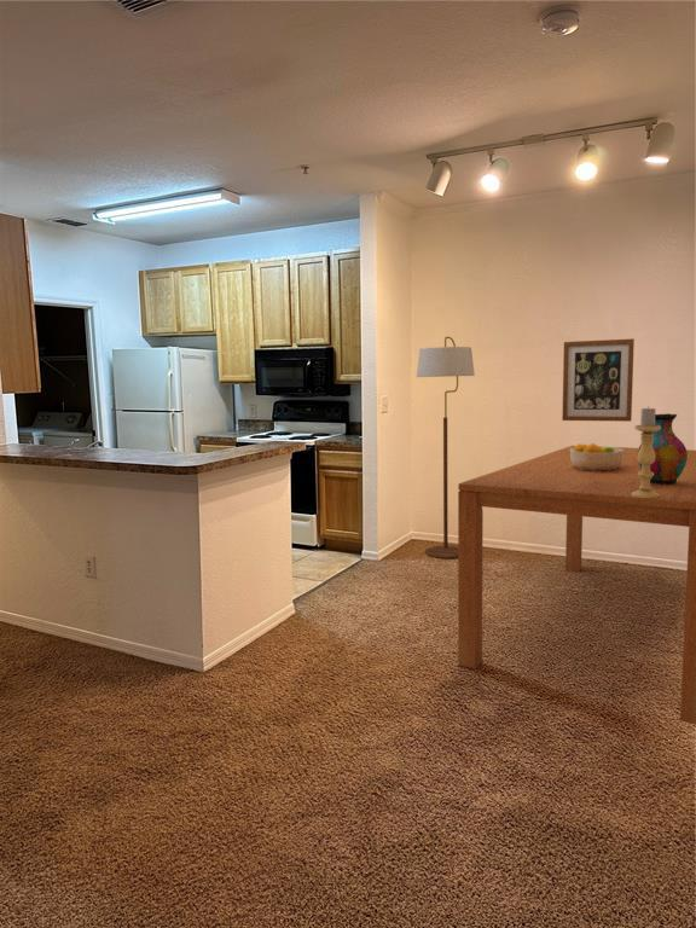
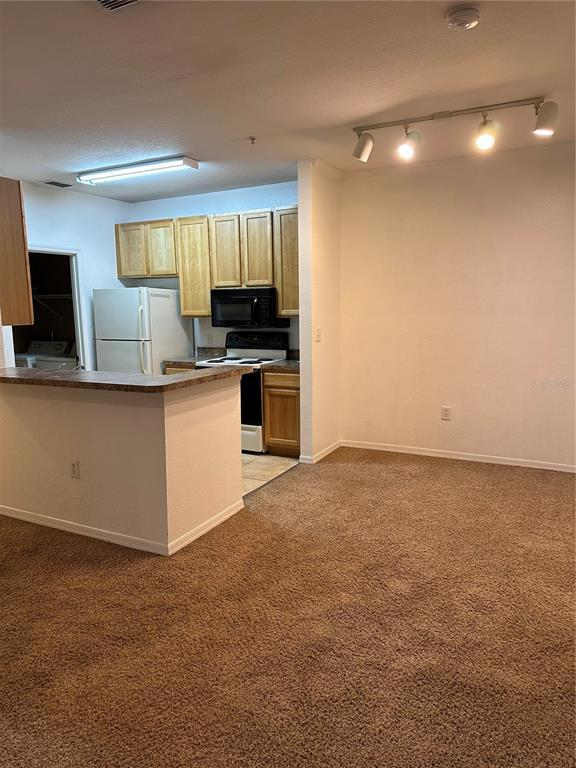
- fruit bowl (596, 453)
- floor lamp (446, 446)
- candle holder (646, 451)
- dining table (621, 520)
- vase (662, 447)
- wall art (597, 381)
